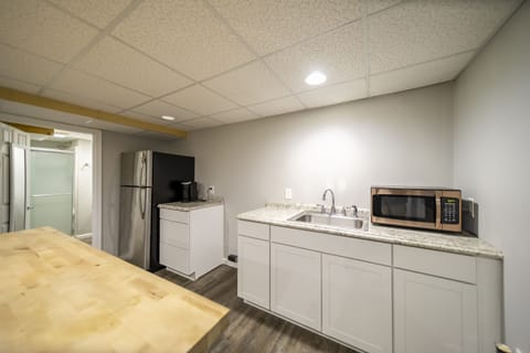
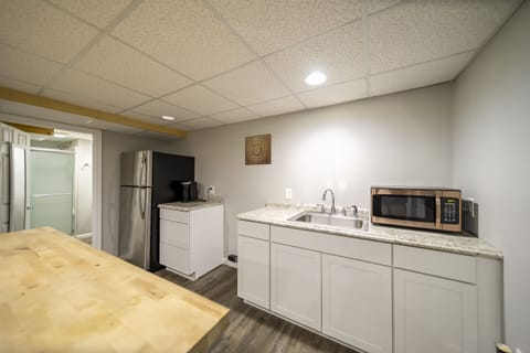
+ wall art (257, 150)
